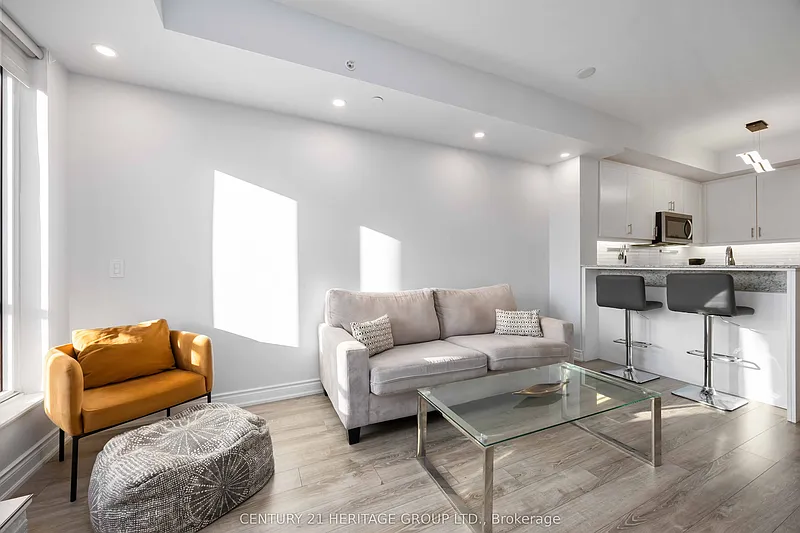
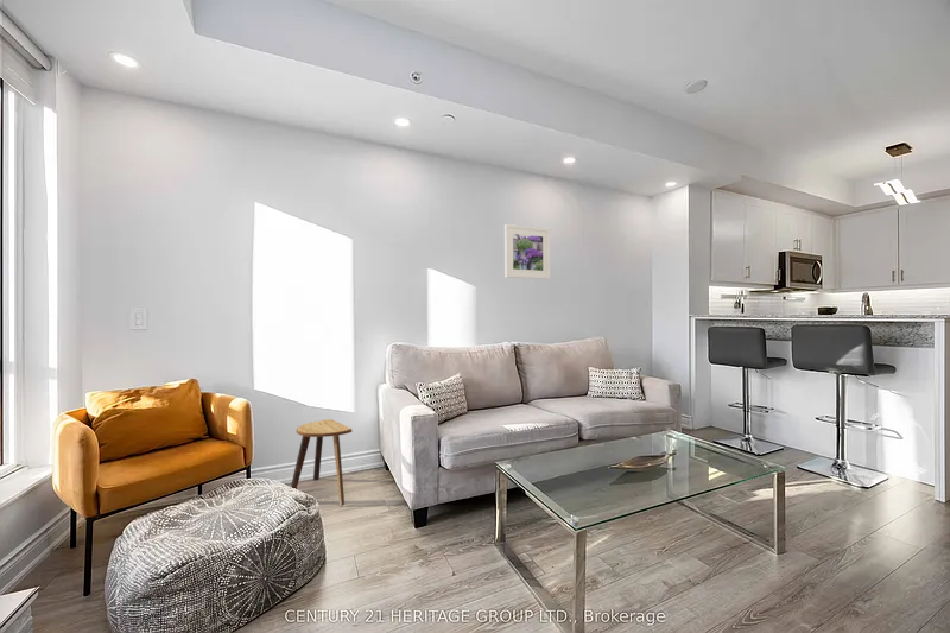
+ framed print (527, 252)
+ stool (318, 460)
